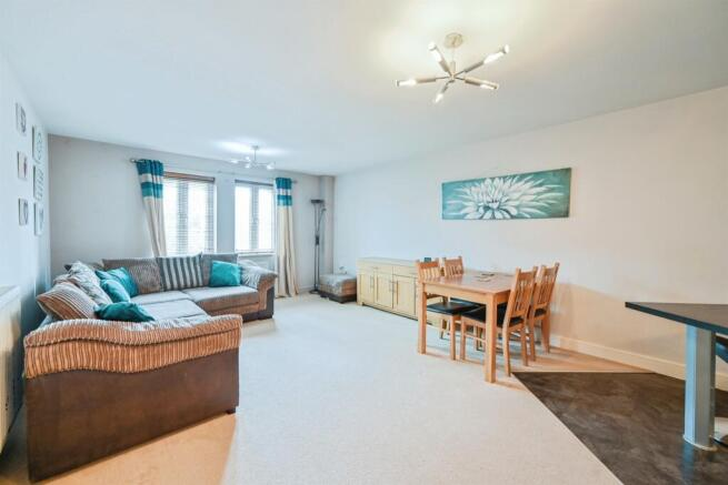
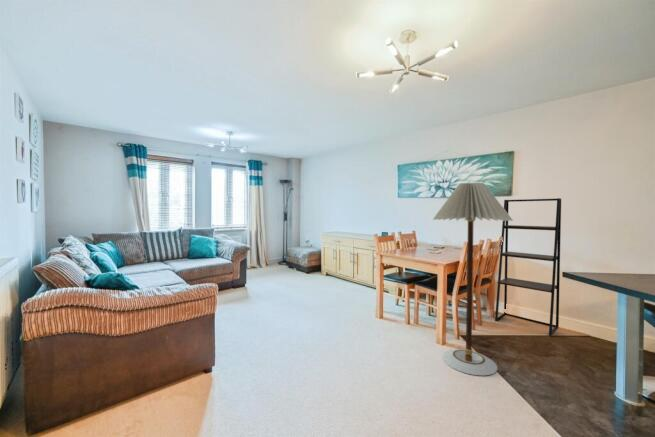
+ floor lamp (469, 272)
+ shelving unit (526, 258)
